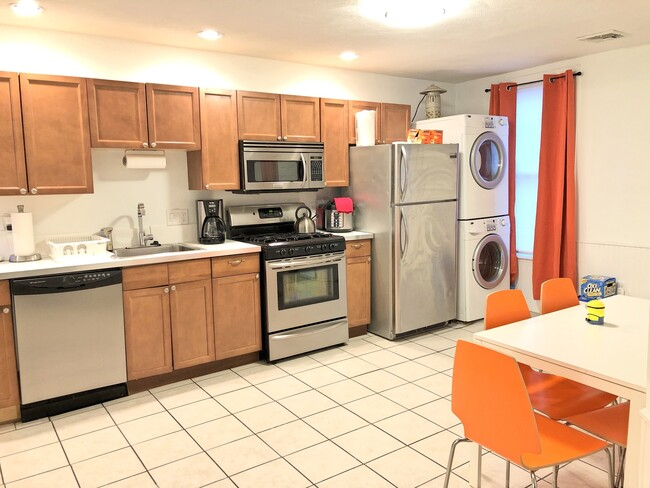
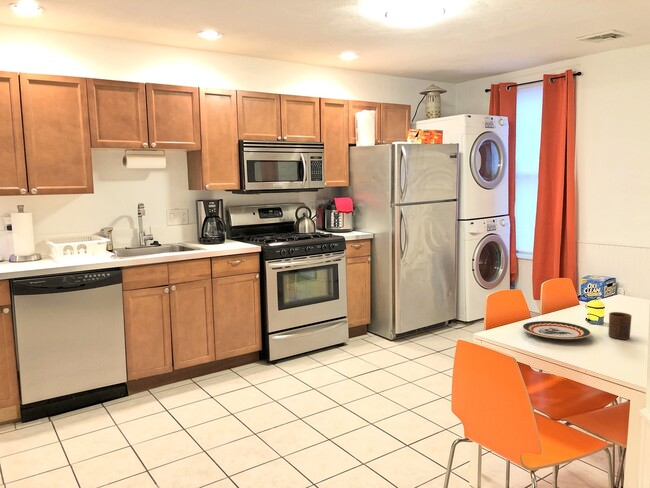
+ cup (620, 325)
+ plate (555, 331)
